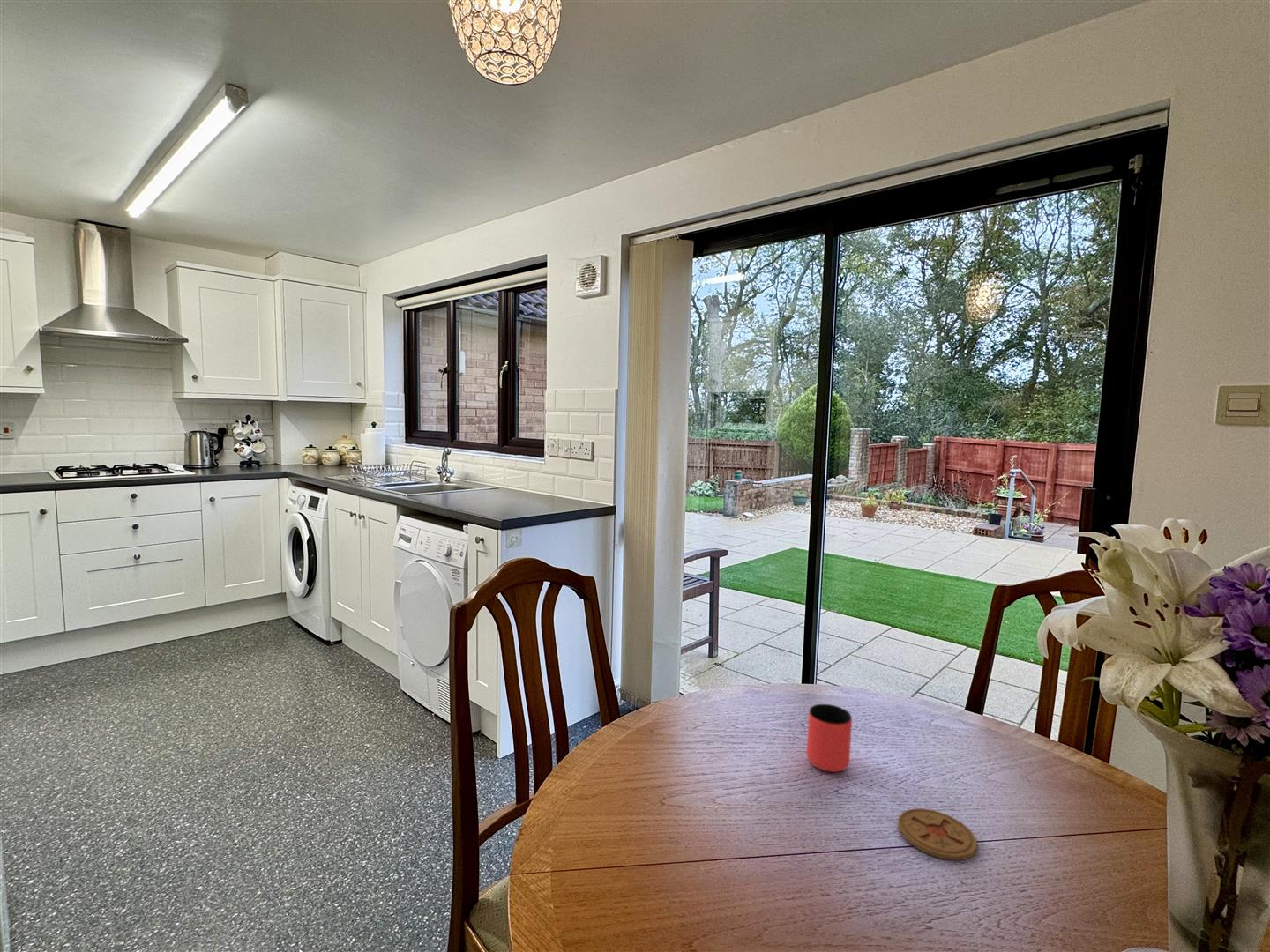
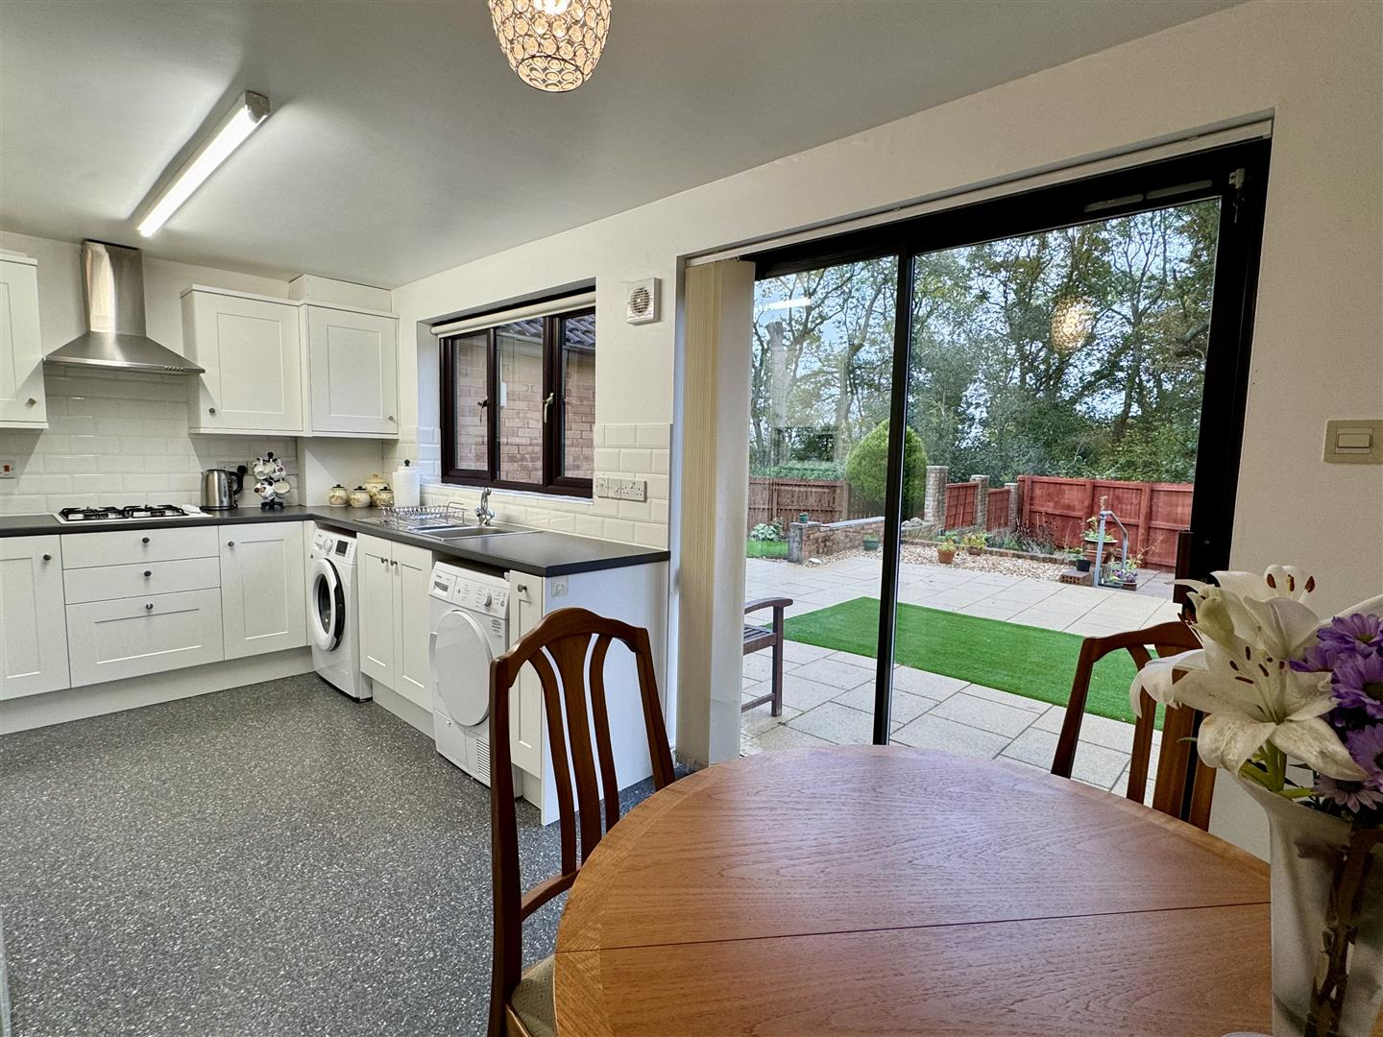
- cup (825, 733)
- coaster (936, 832)
